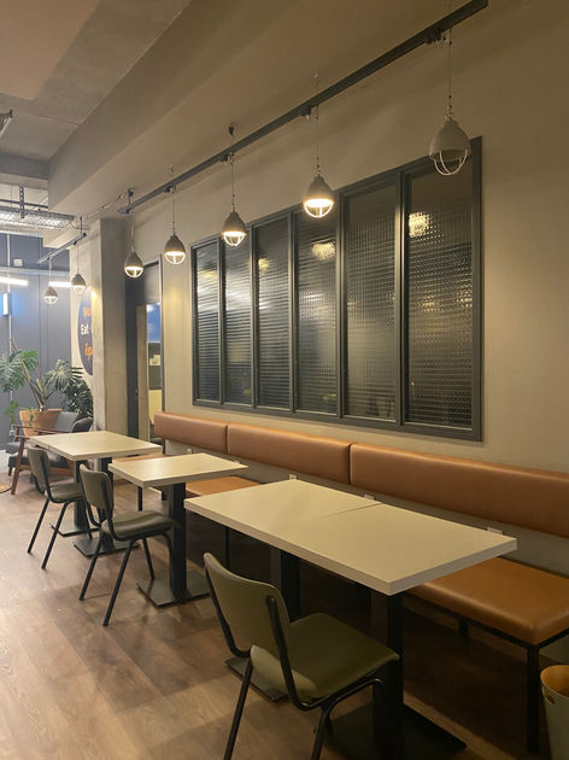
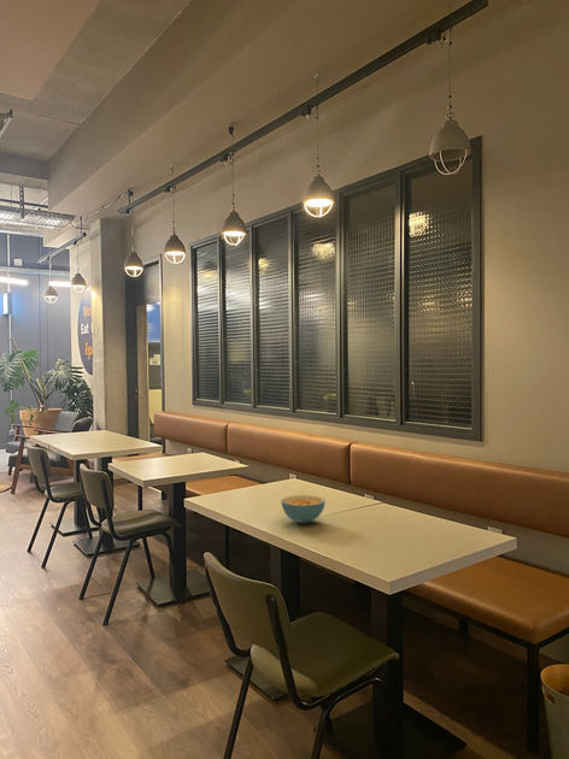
+ cereal bowl (303, 511)
